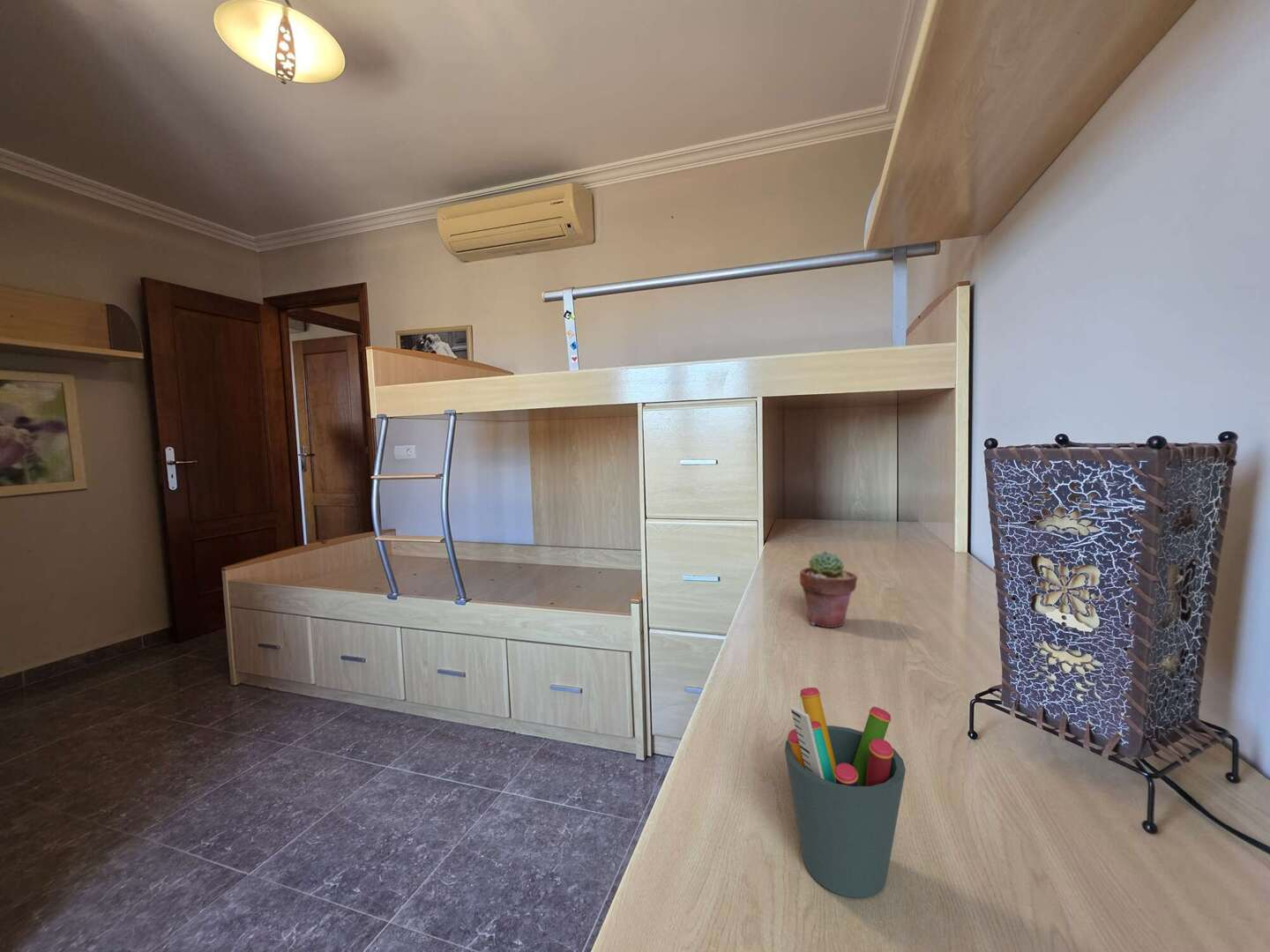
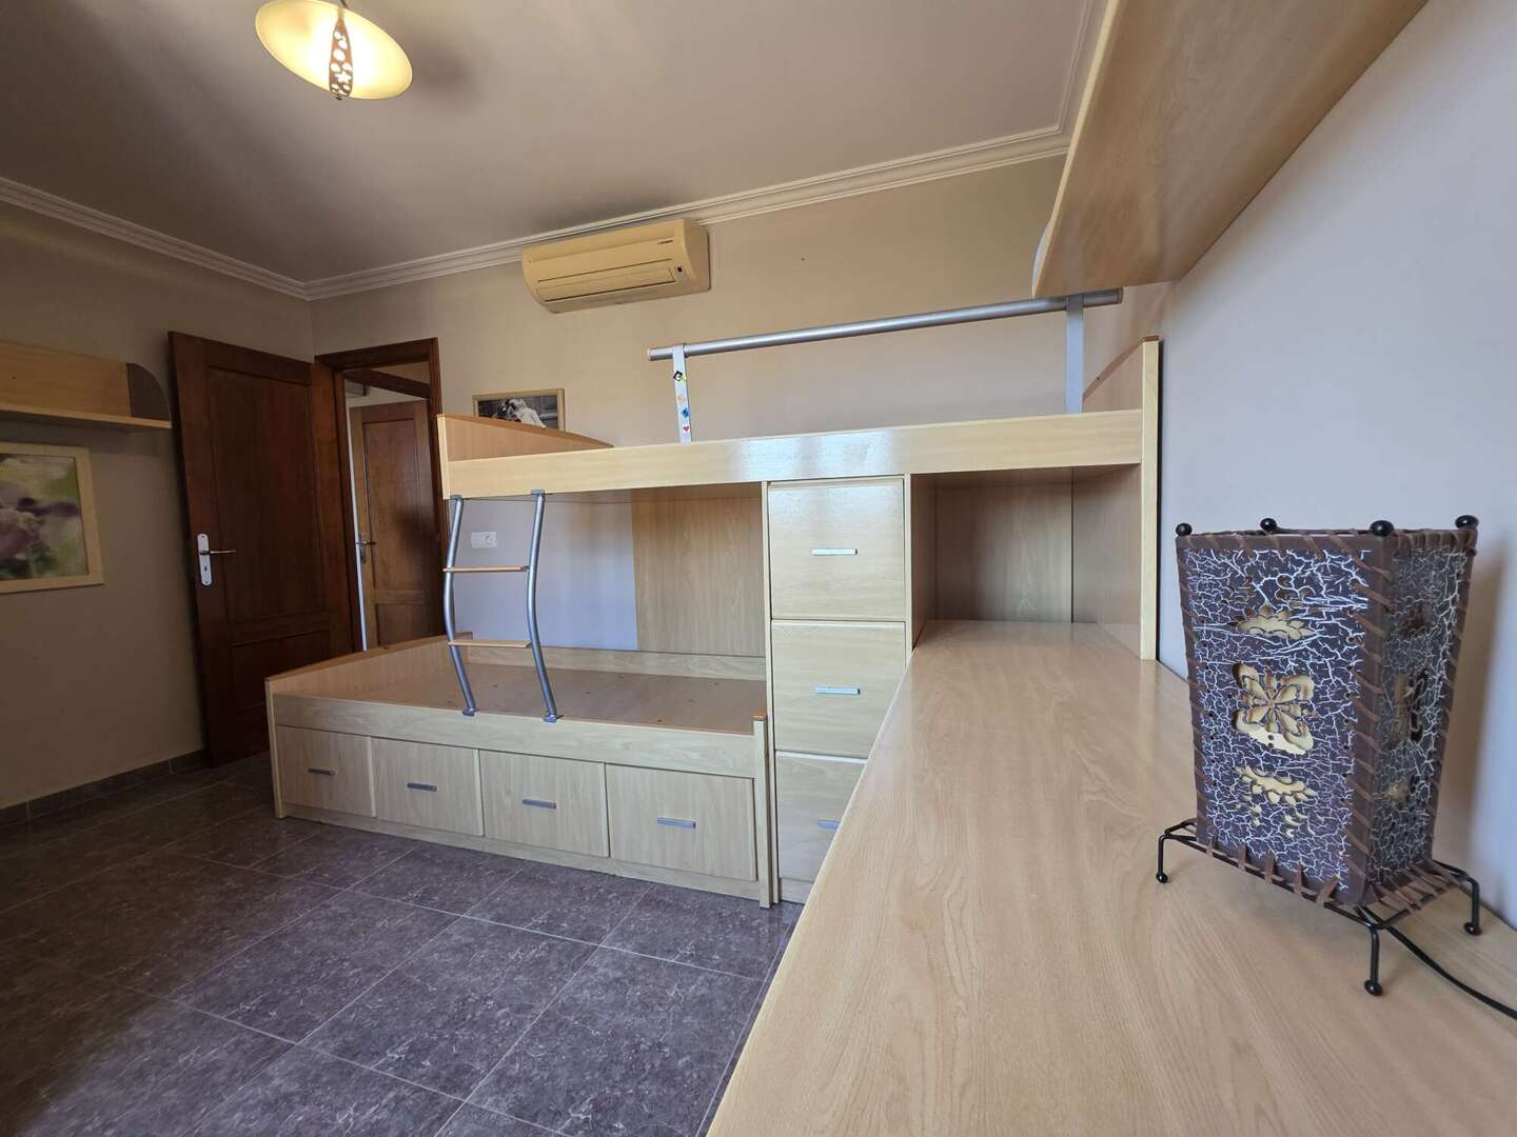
- pen holder (841, 779)
- potted succulent (826, 586)
